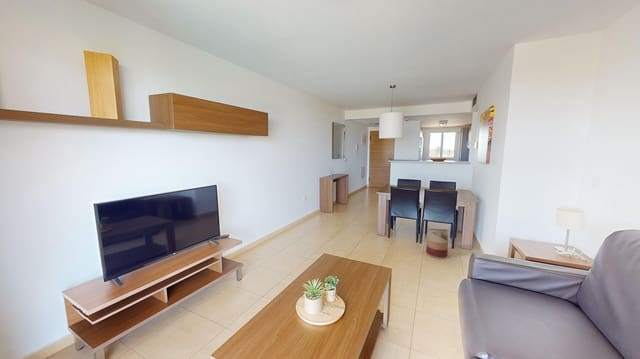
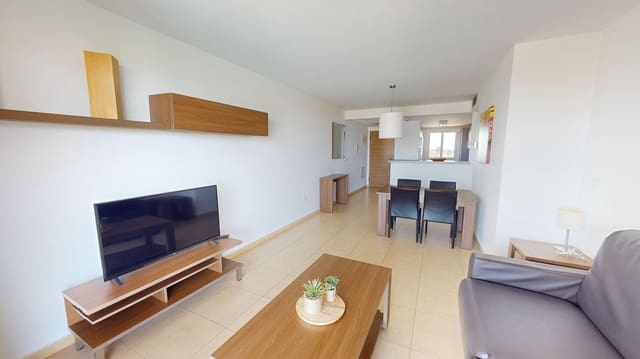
- basket (437, 241)
